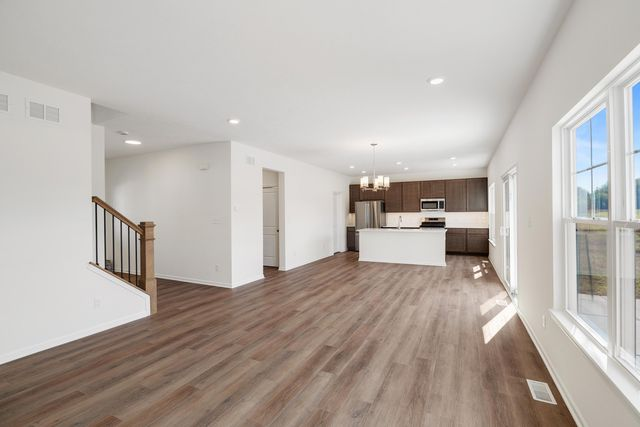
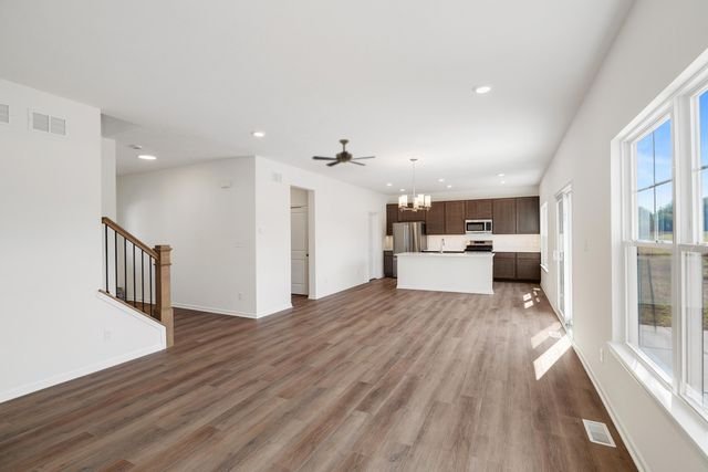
+ ceiling fan (343, 150)
